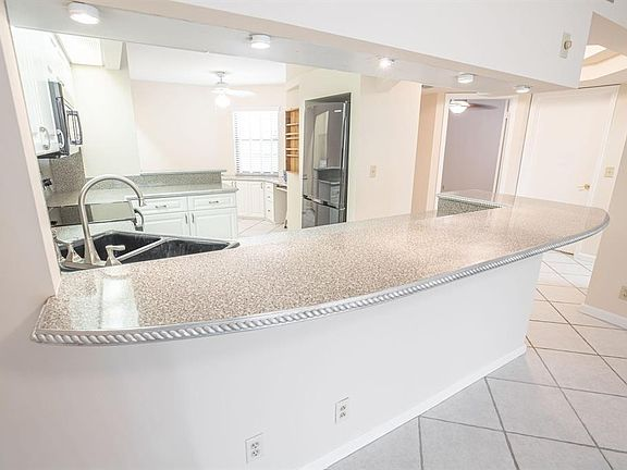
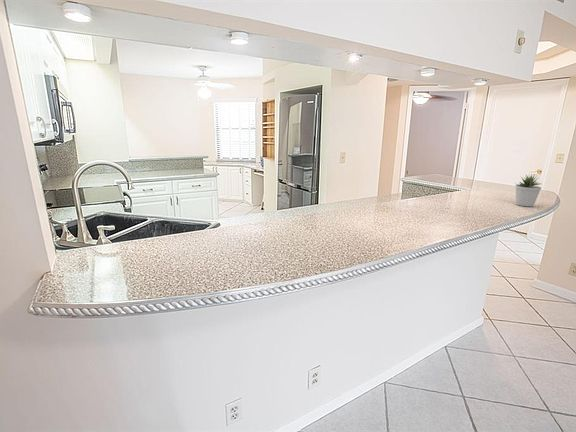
+ potted plant (526, 189)
